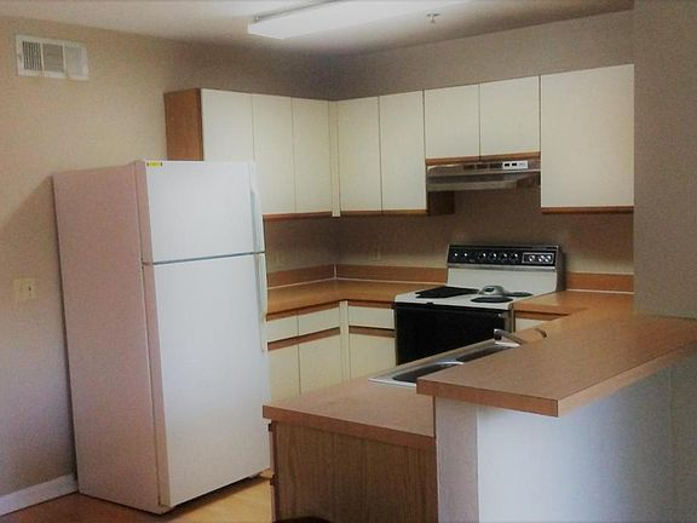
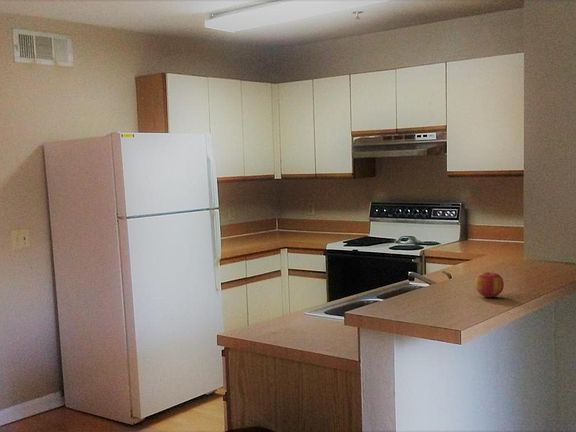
+ apple (489, 284)
